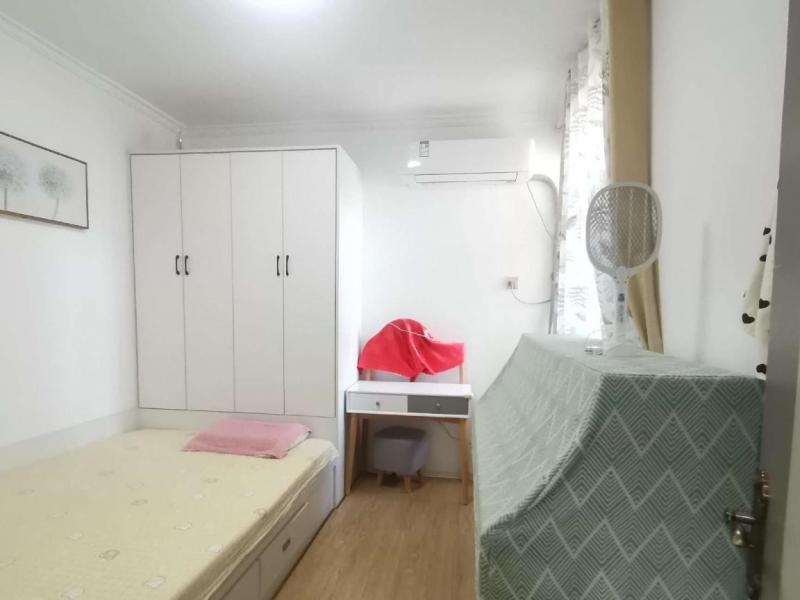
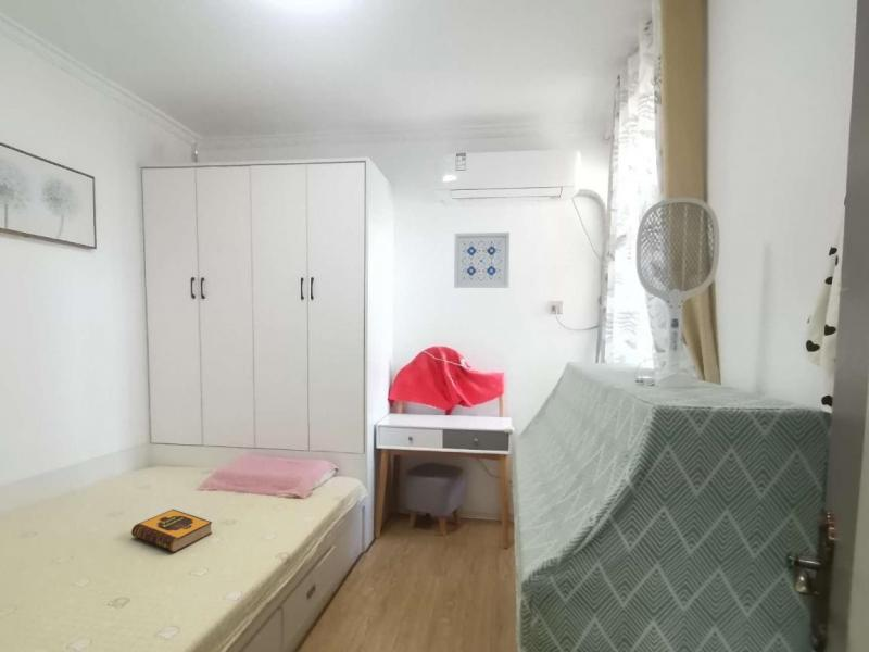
+ hardback book (172, 529)
+ wall art (481, 260)
